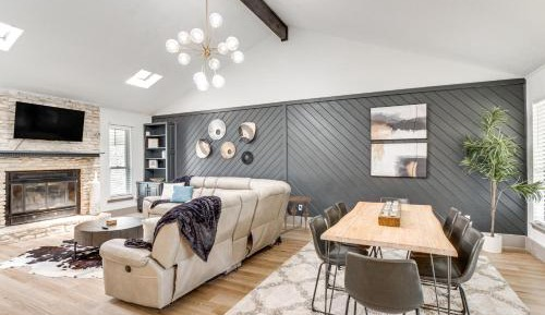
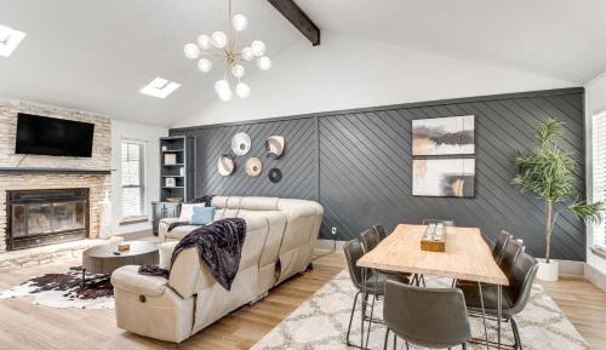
- side table (294, 214)
